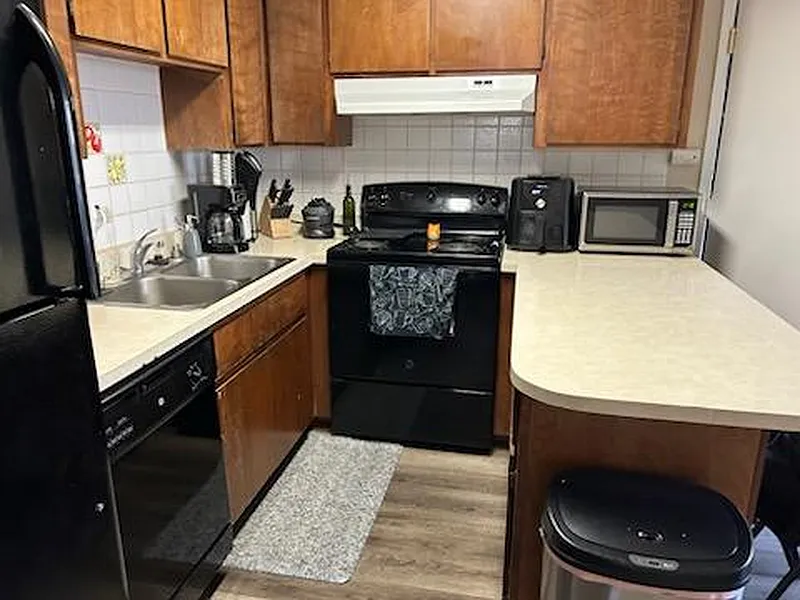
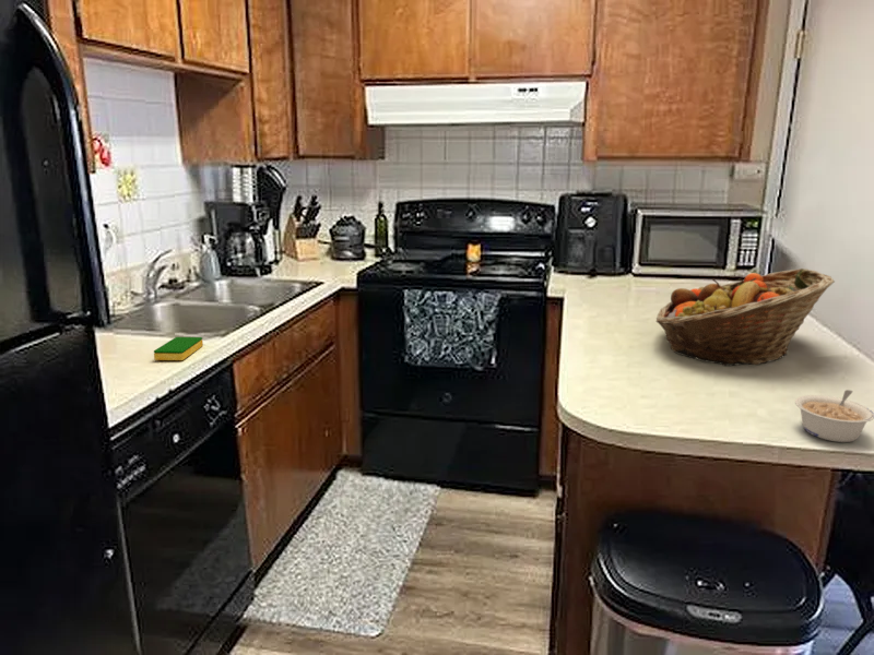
+ legume (830, 416)
+ fruit basket (737, 310)
+ dish sponge (179, 348)
